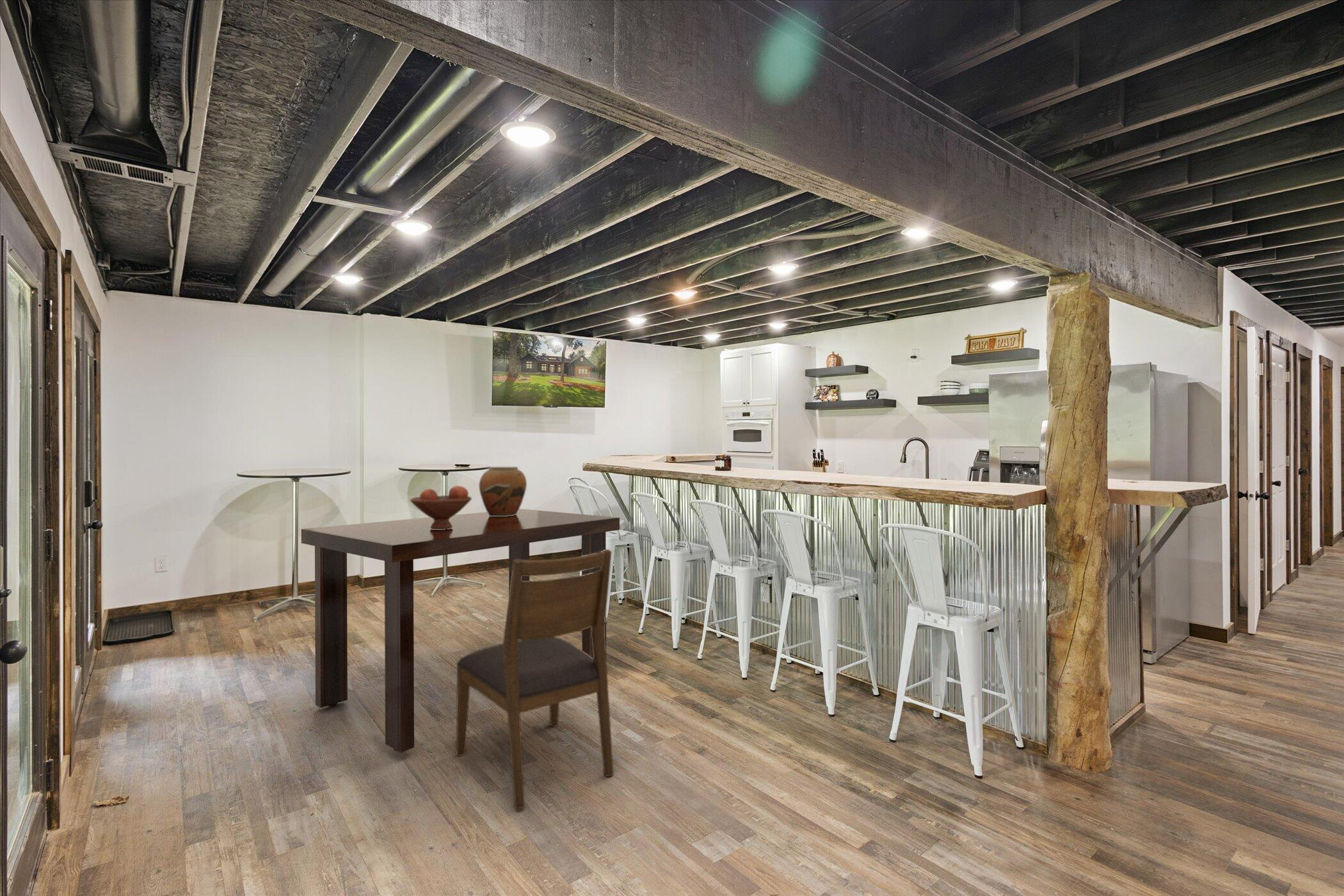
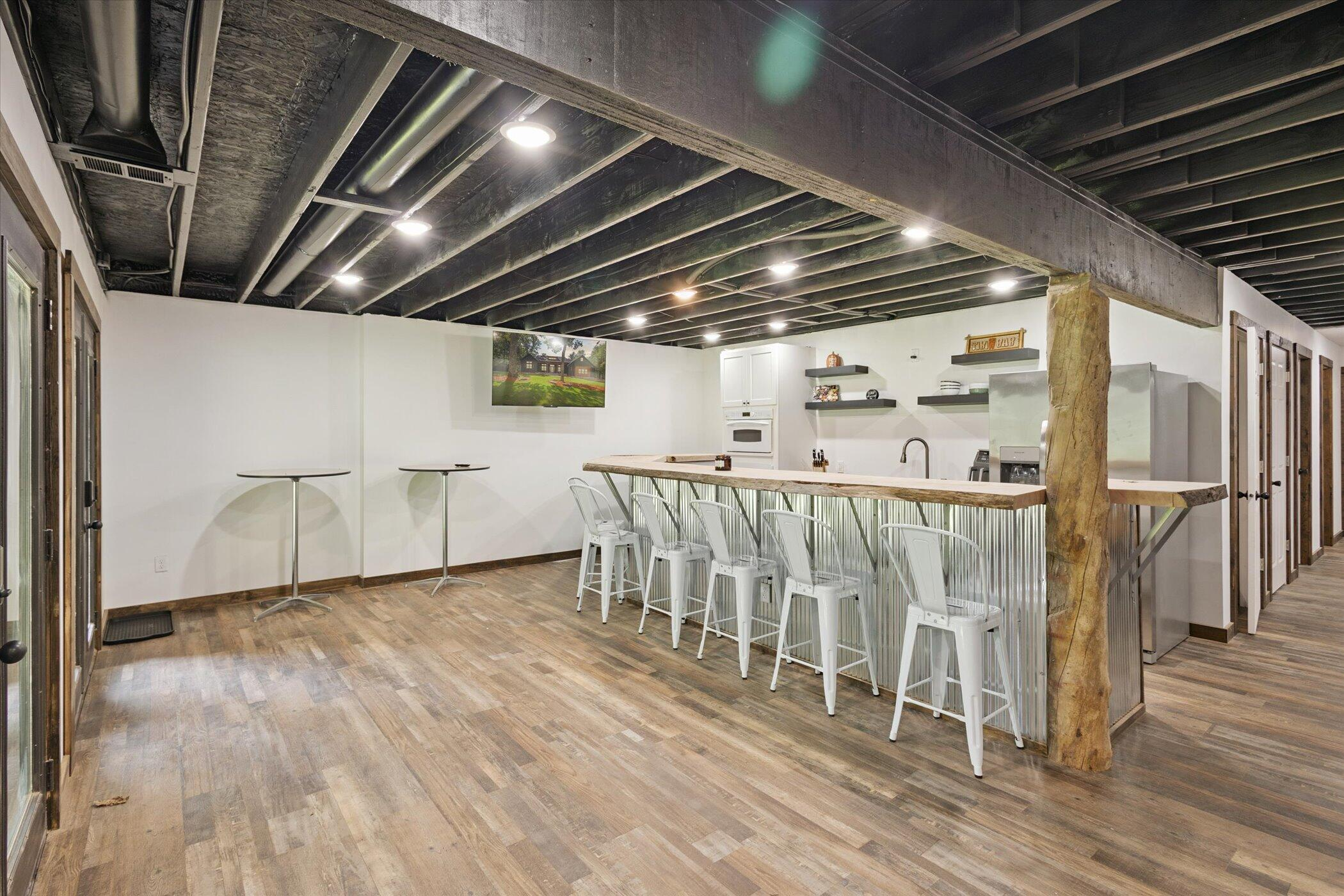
- fruit bowl (441, 507)
- dining table (509, 595)
- chair (536, 655)
- vase (503, 491)
